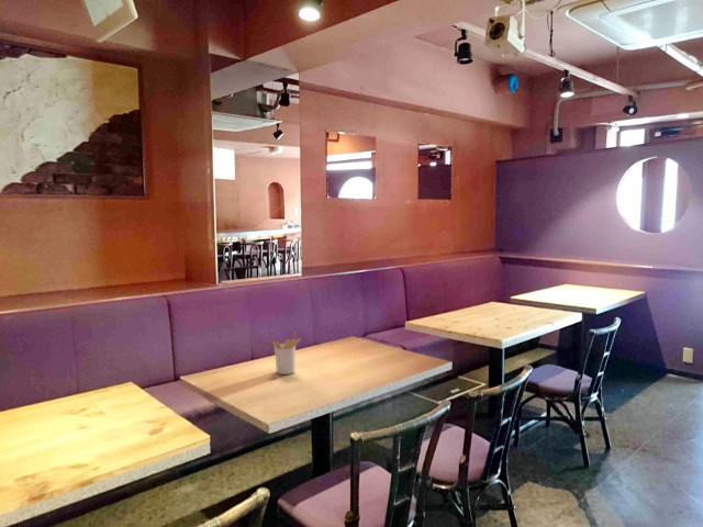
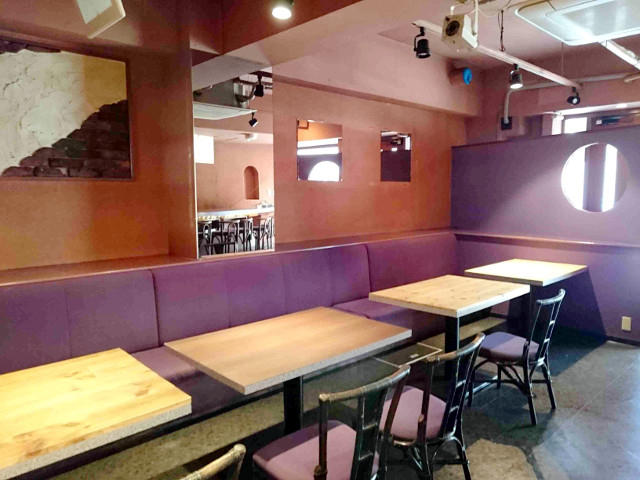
- utensil holder (288, 354)
